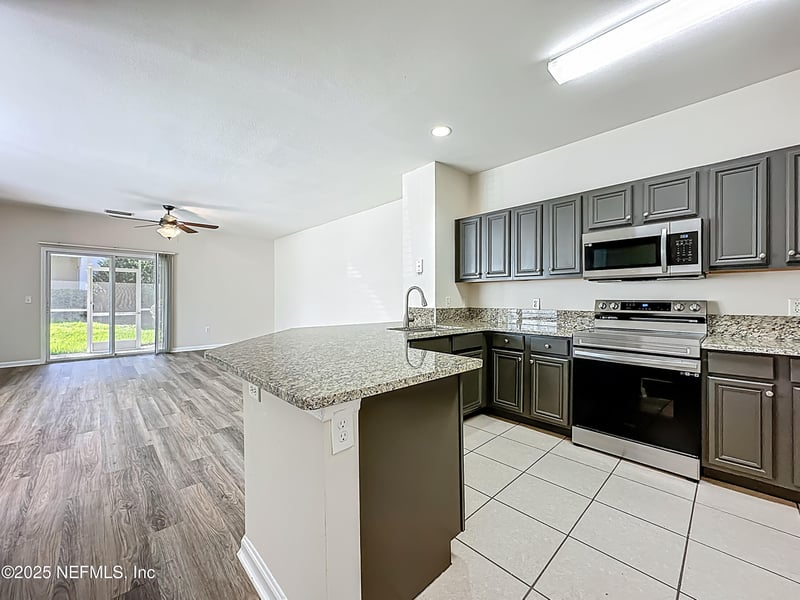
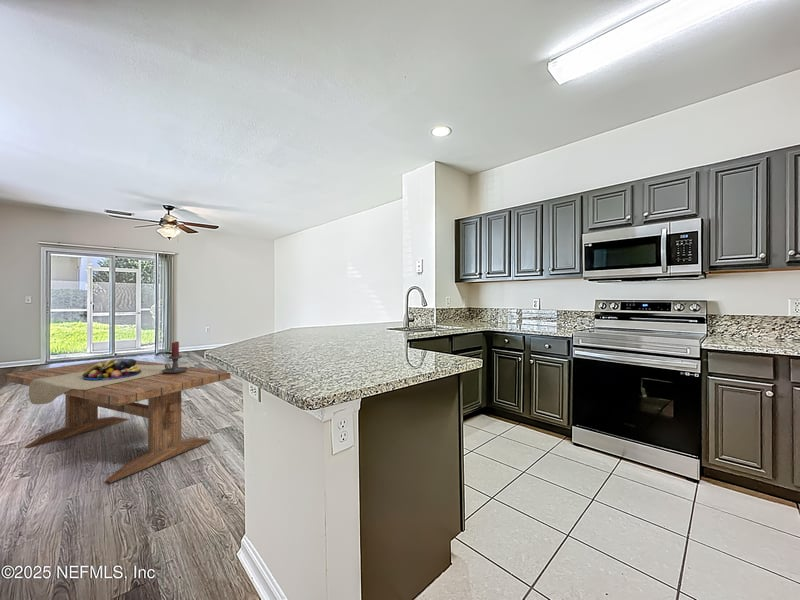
+ candle holder (173, 356)
+ fruit bowl (113, 367)
+ dining table (118, 409)
